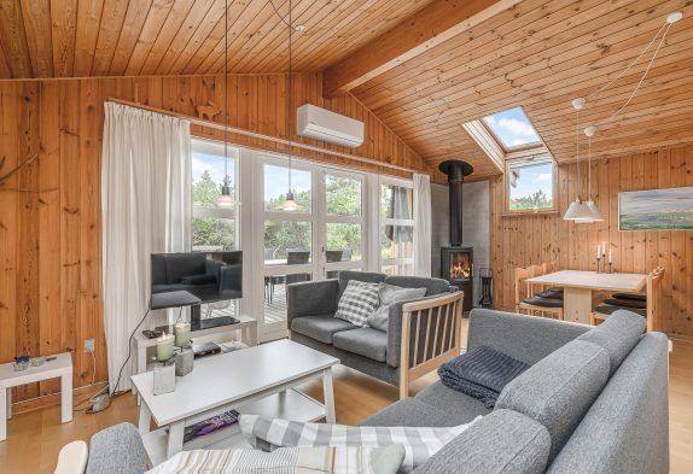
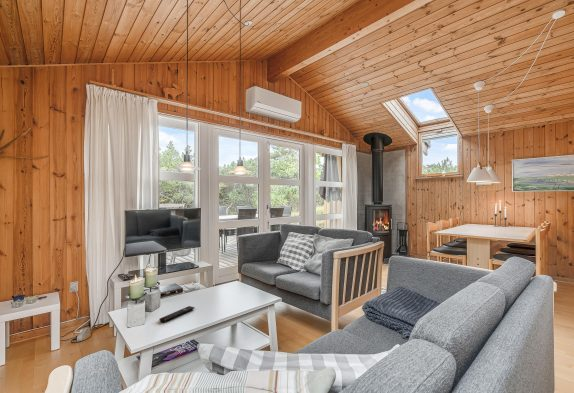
+ remote control (177, 313)
